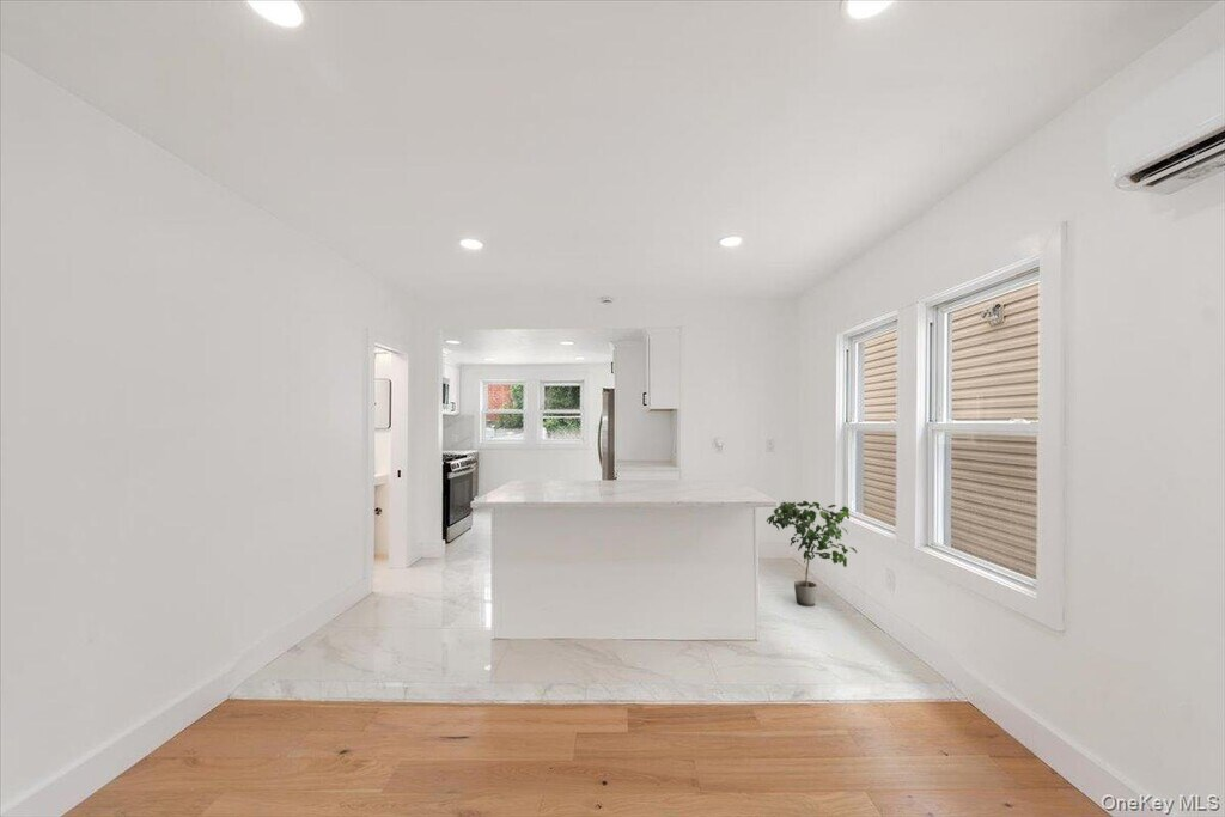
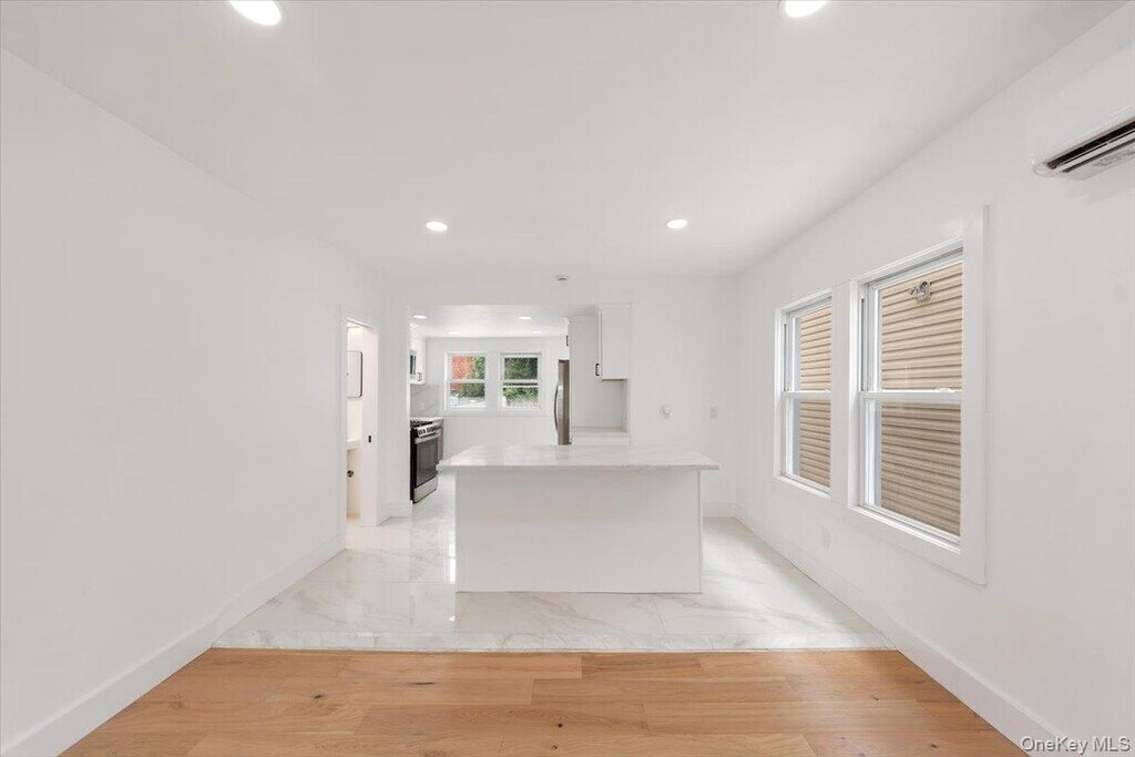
- potted plant (805, 550)
